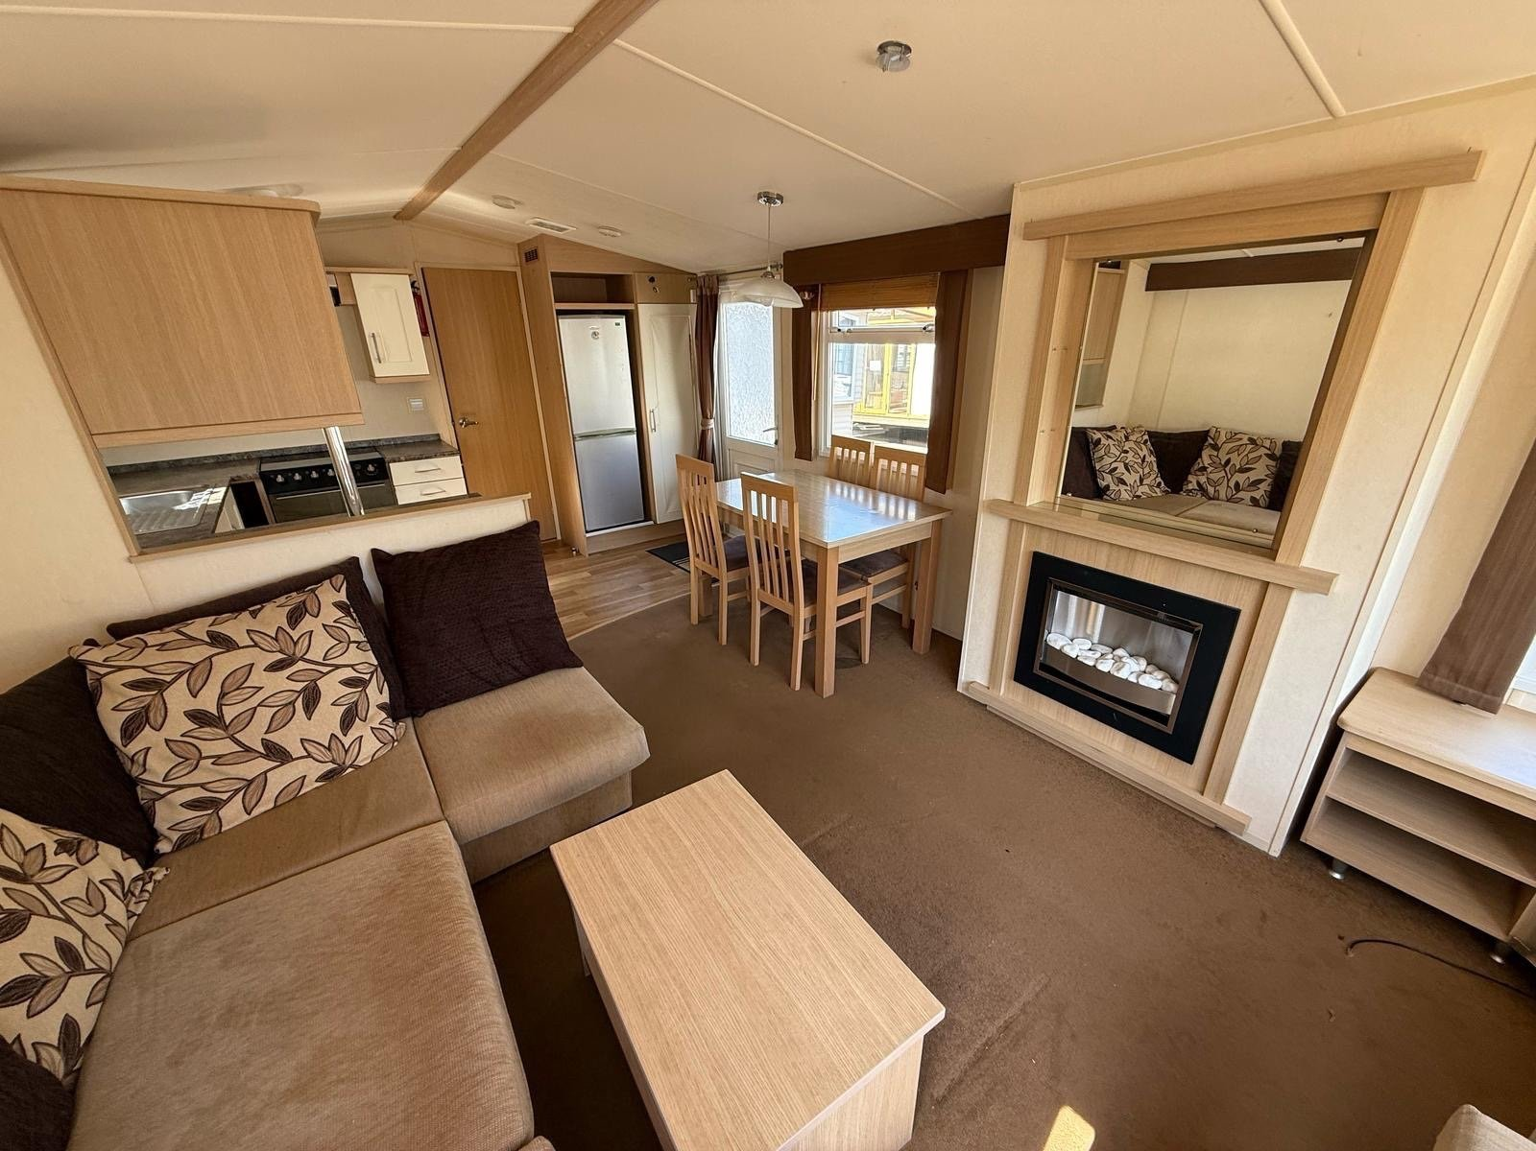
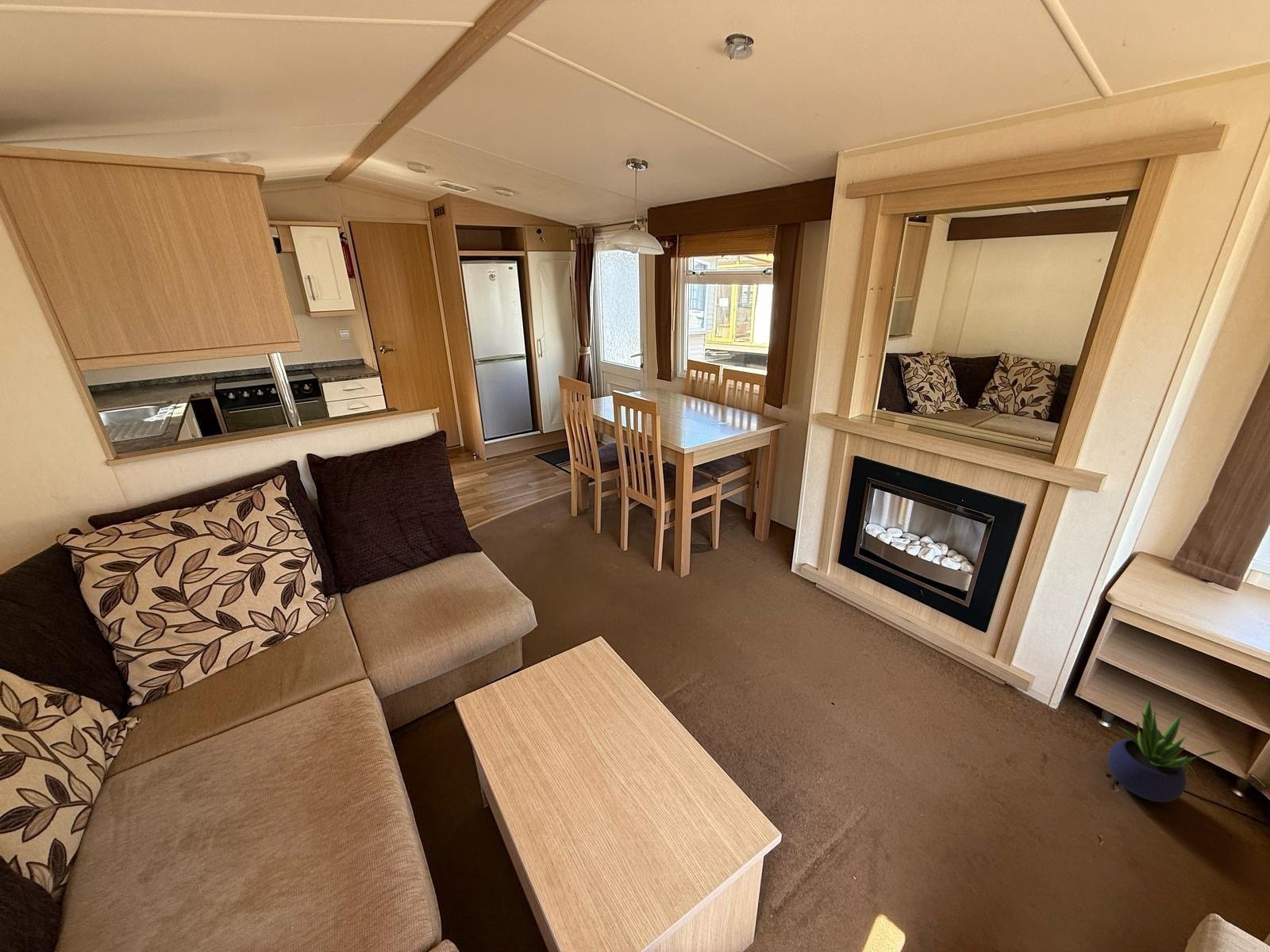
+ potted plant (1159, 754)
